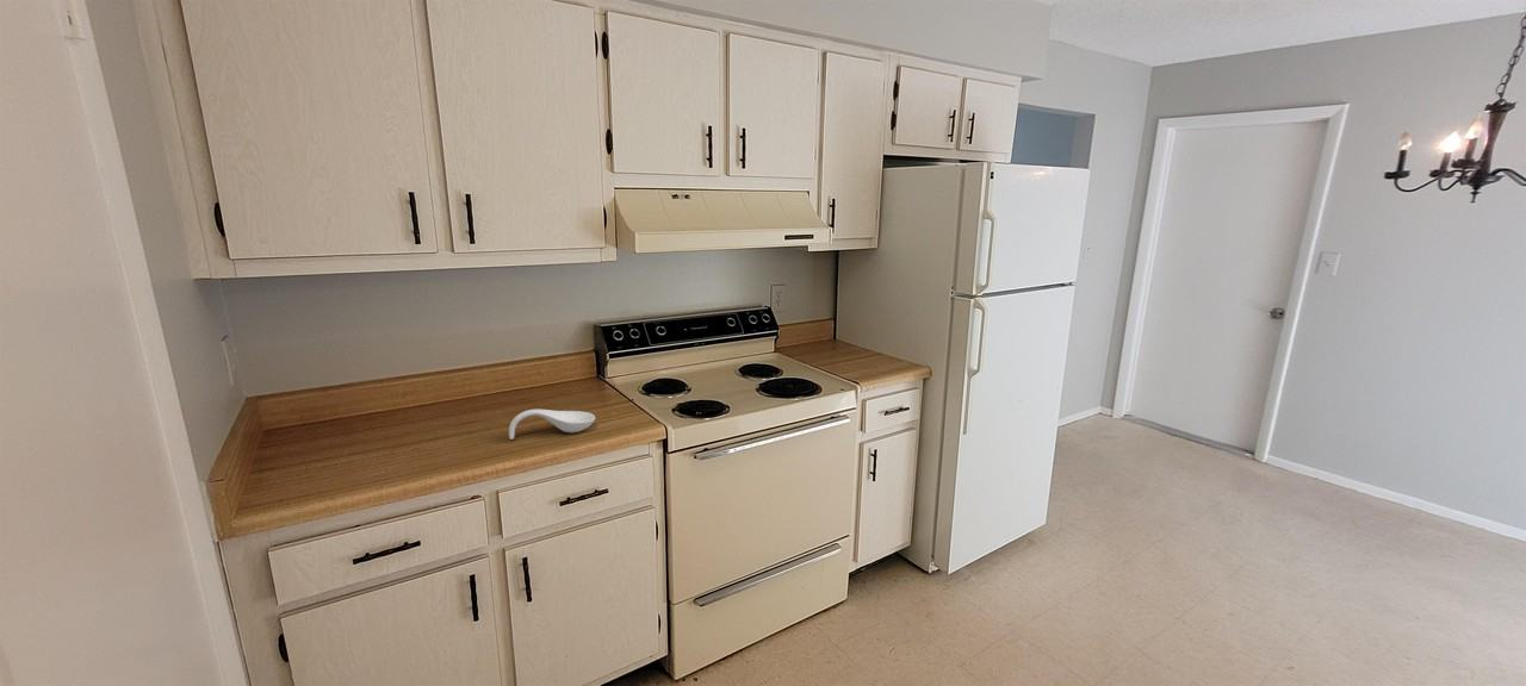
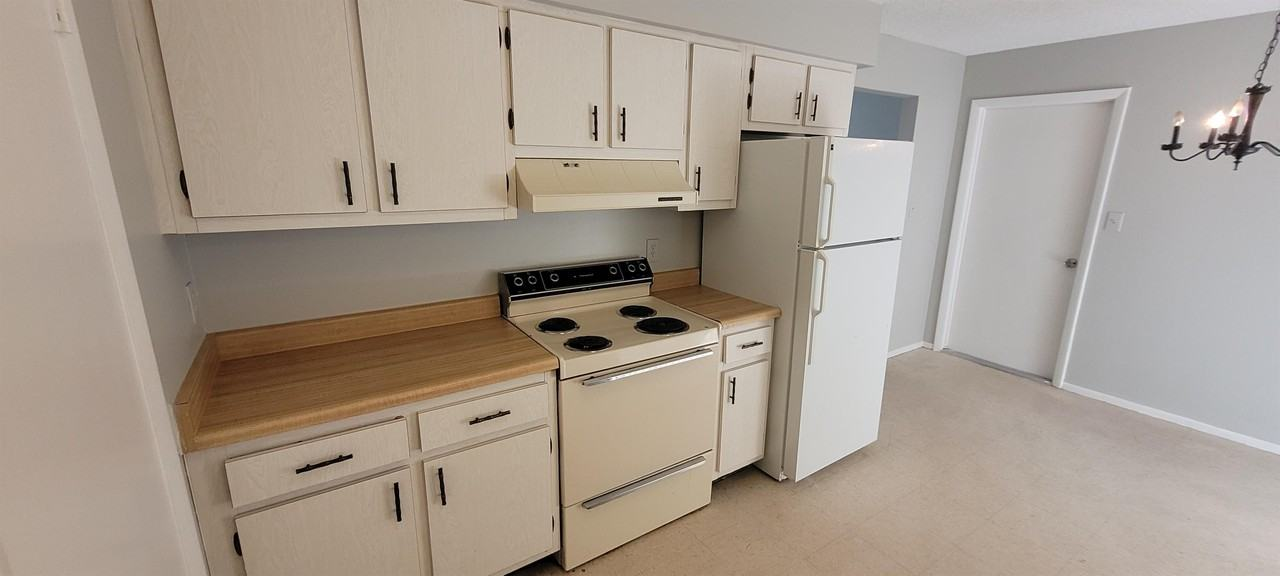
- spoon rest (552, 420)
